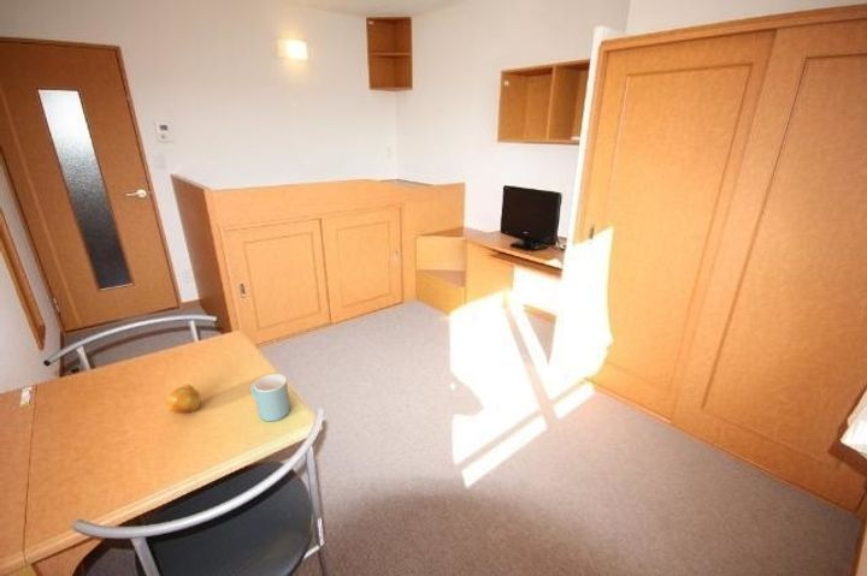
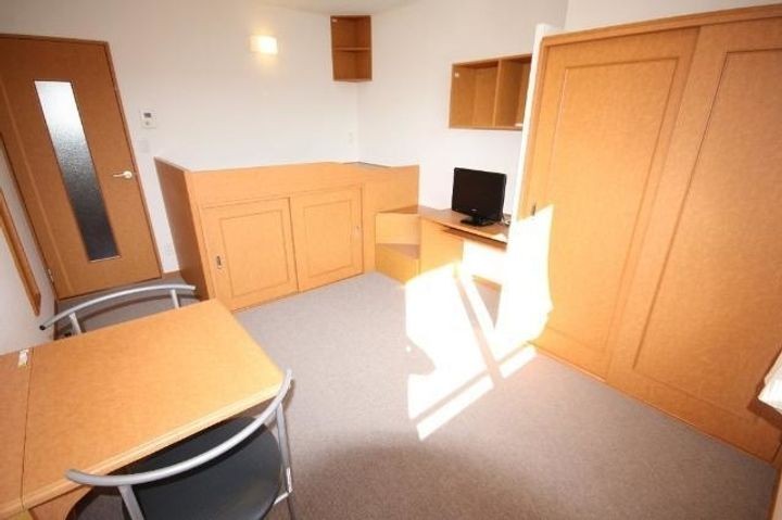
- fruit (183, 400)
- mug (267, 396)
